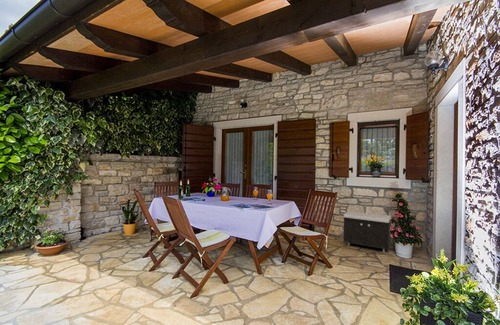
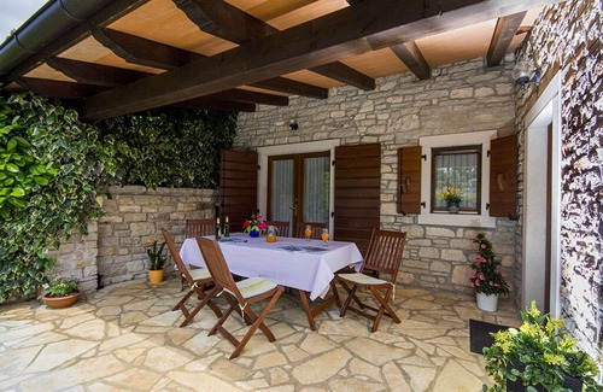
- storage bench (367, 230)
